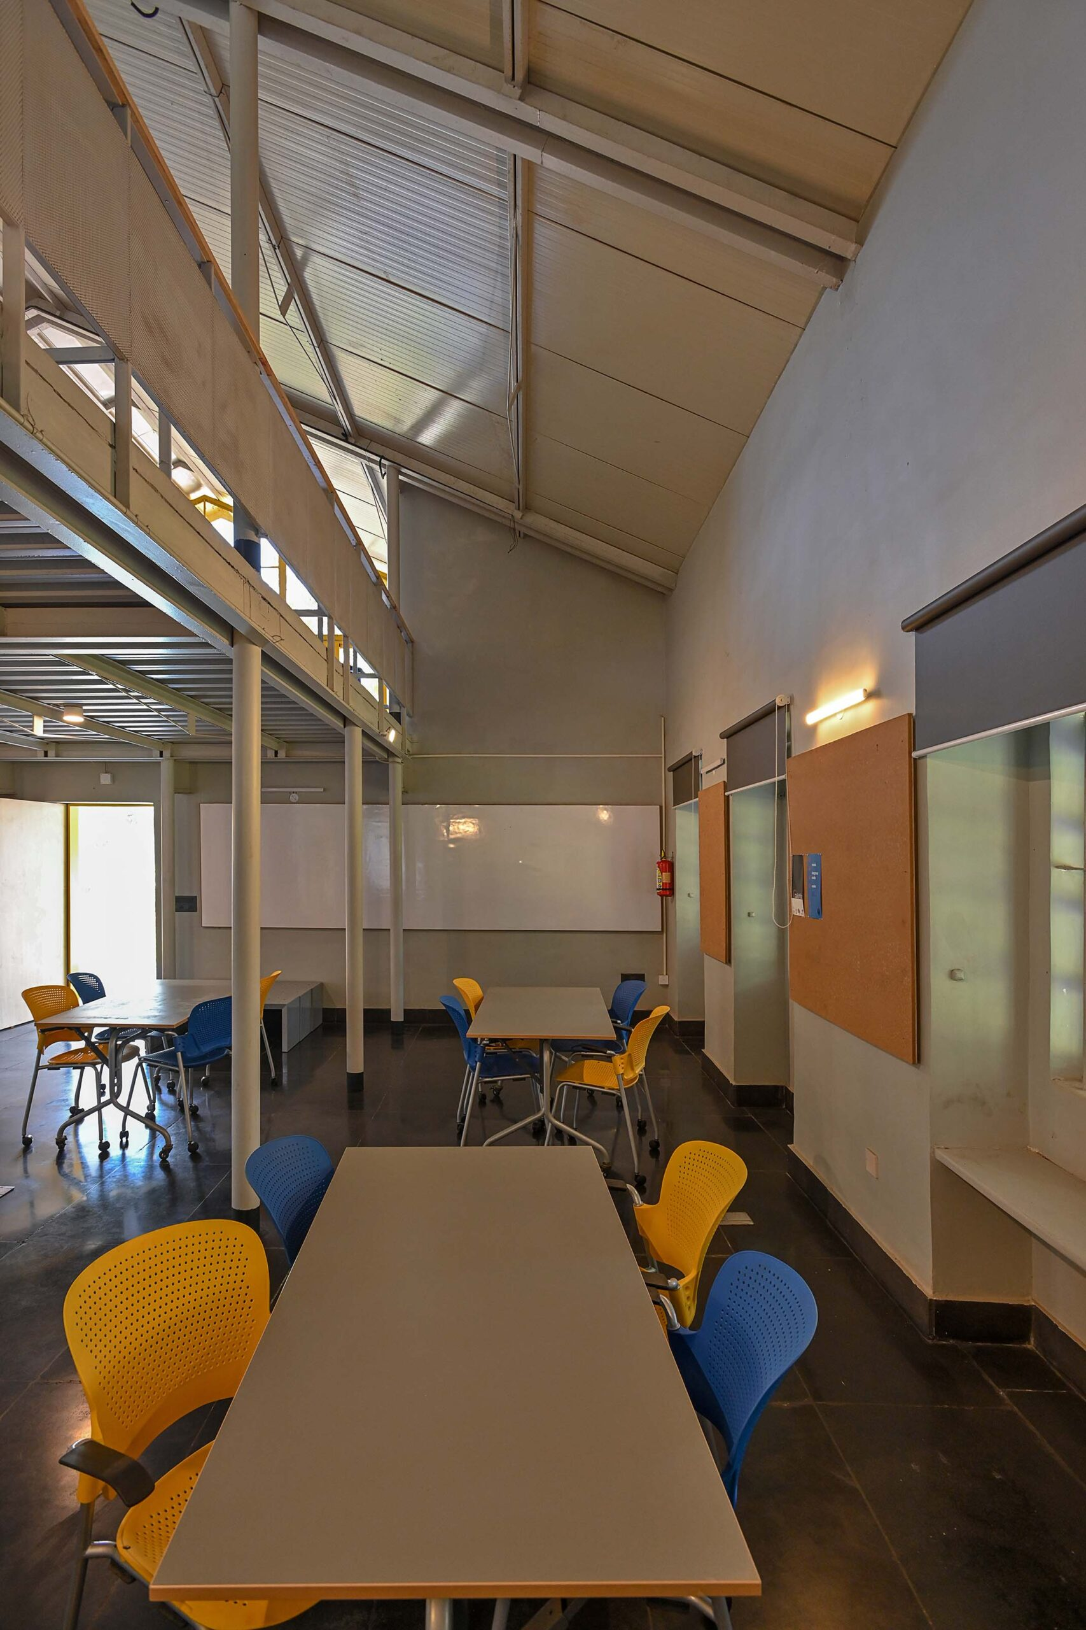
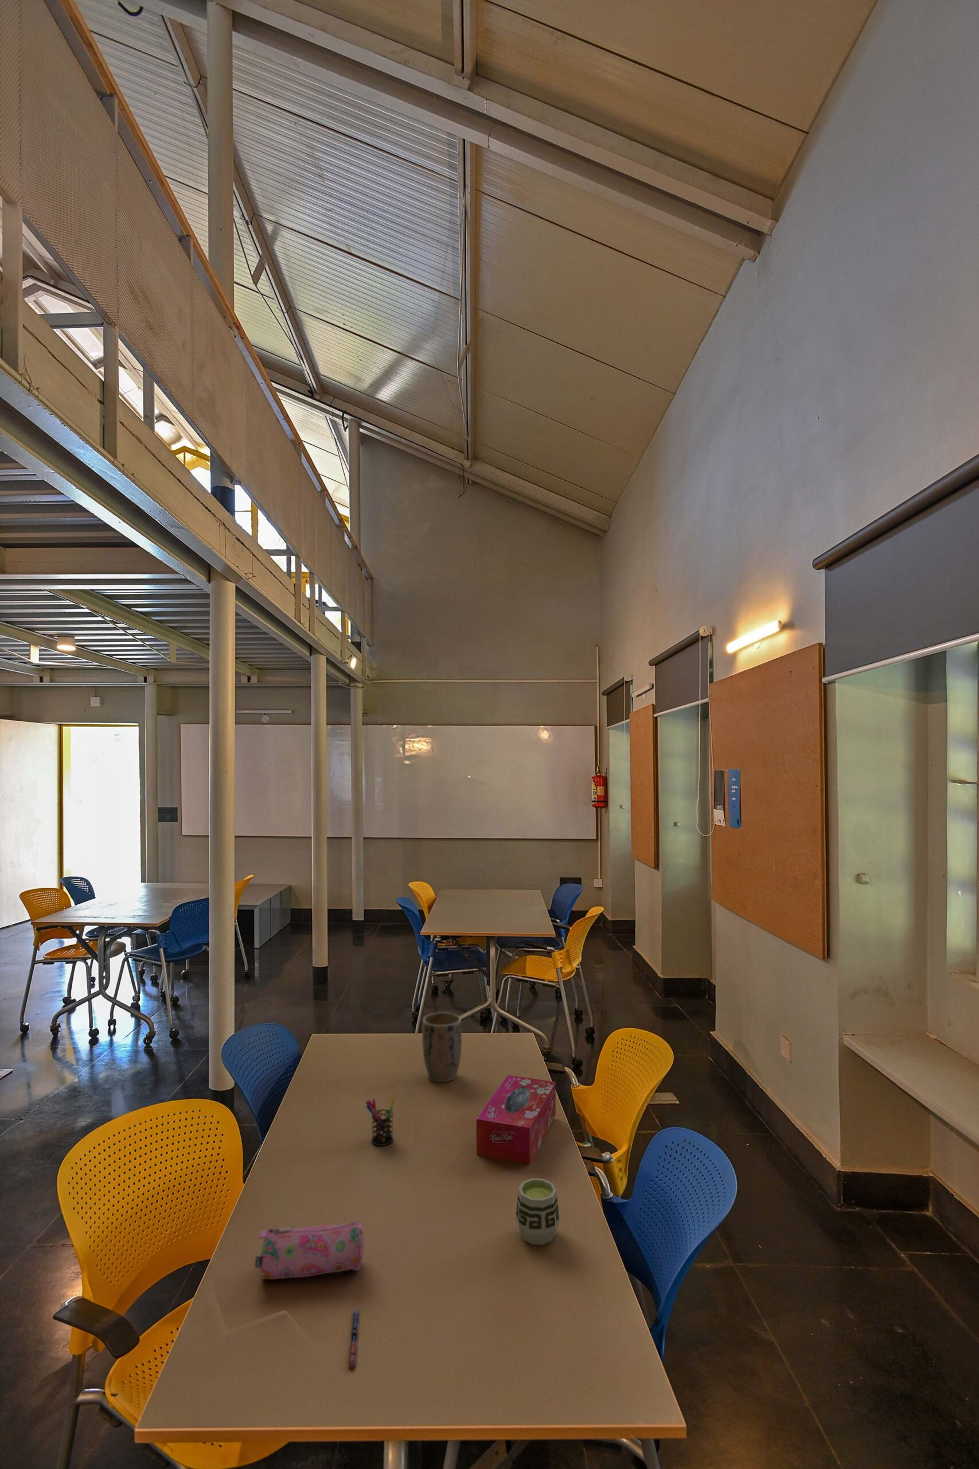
+ pen holder (382, 1119)
+ cup (538, 1211)
+ plant pot (441, 1047)
+ pencil case (311, 1248)
+ pen (354, 1336)
+ tissue box (518, 1117)
